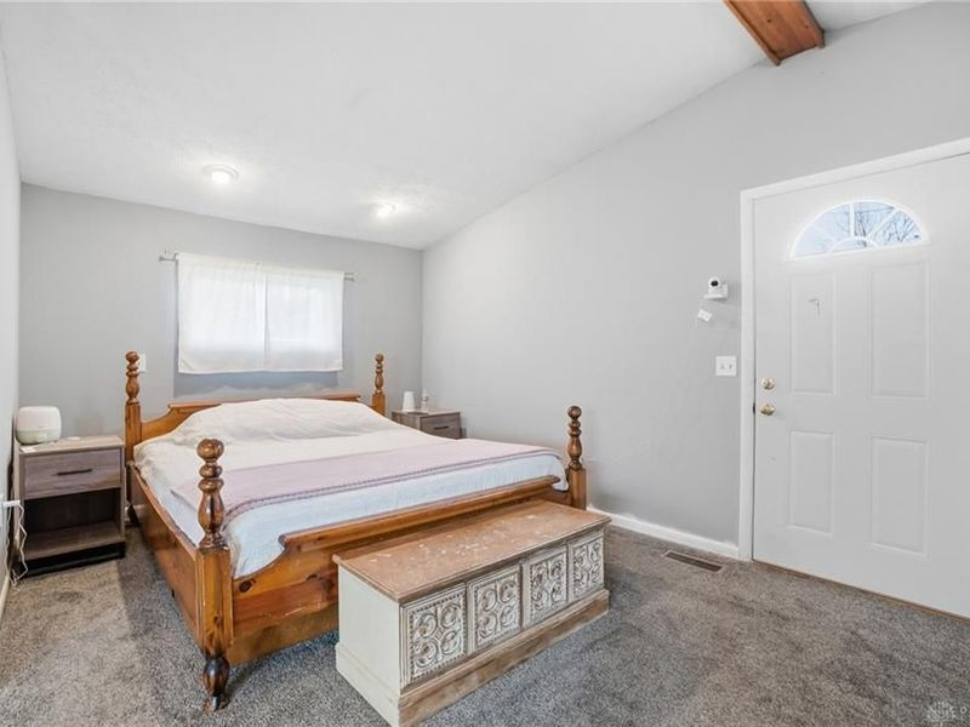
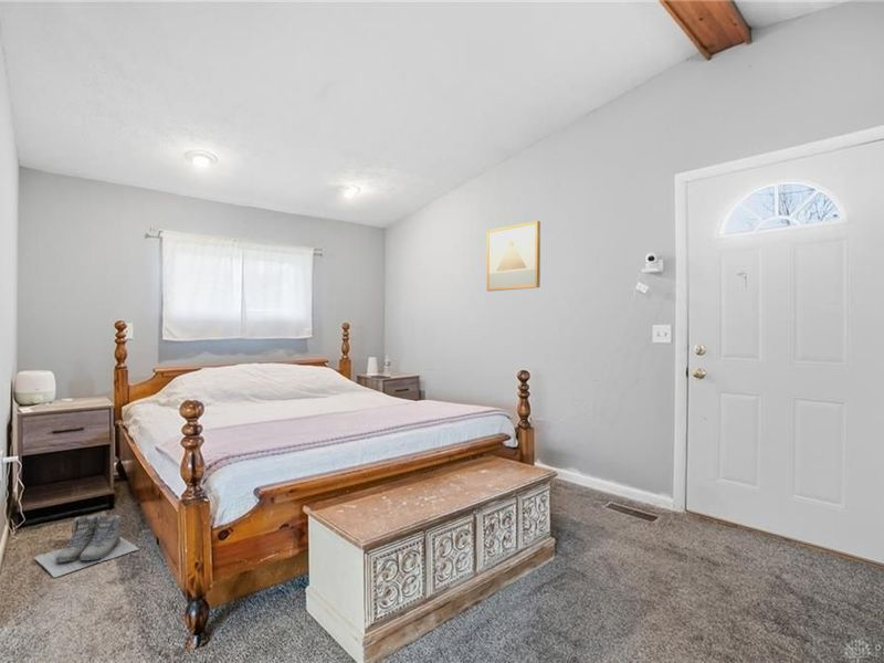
+ boots (87, 535)
+ wall art (512, 257)
